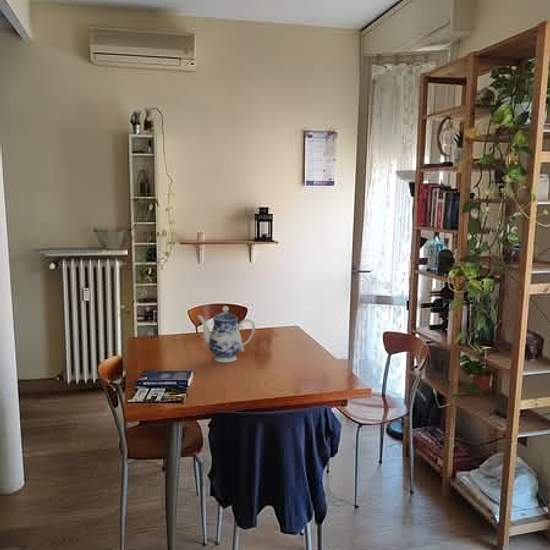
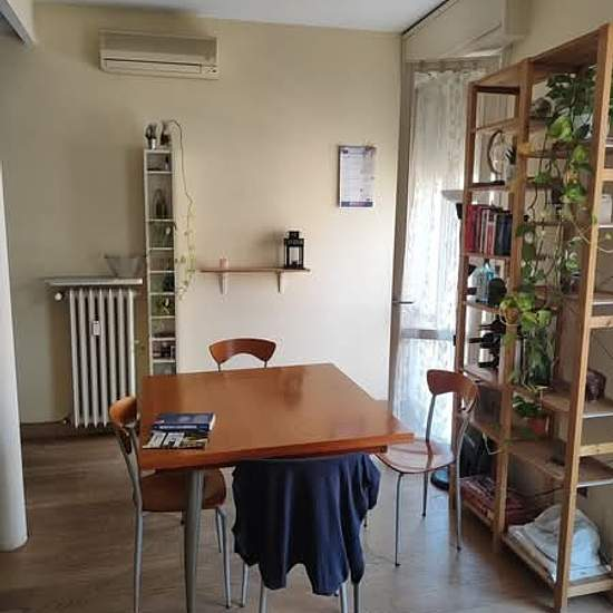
- teapot (225, 332)
